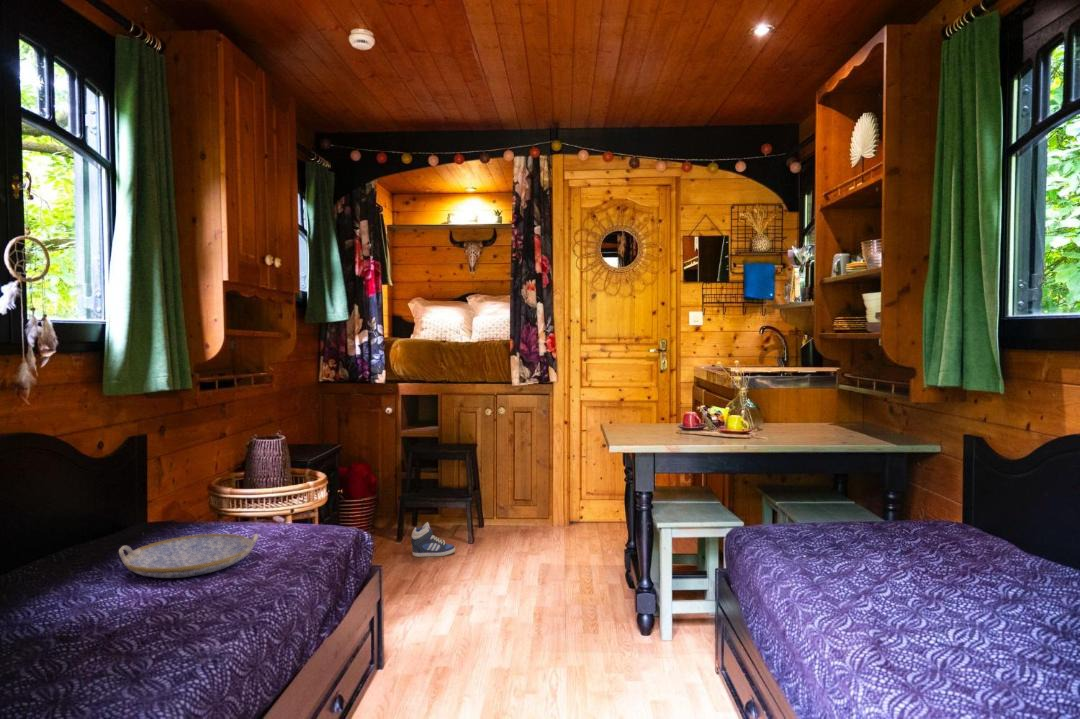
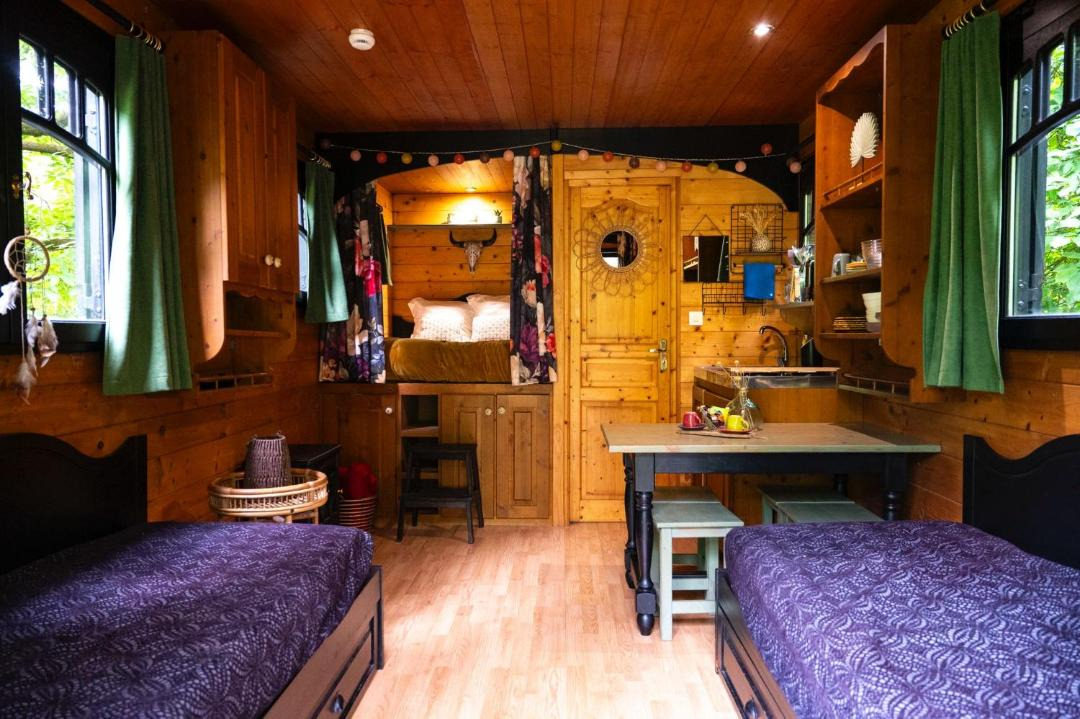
- sneaker (433, 538)
- serving tray (191, 552)
